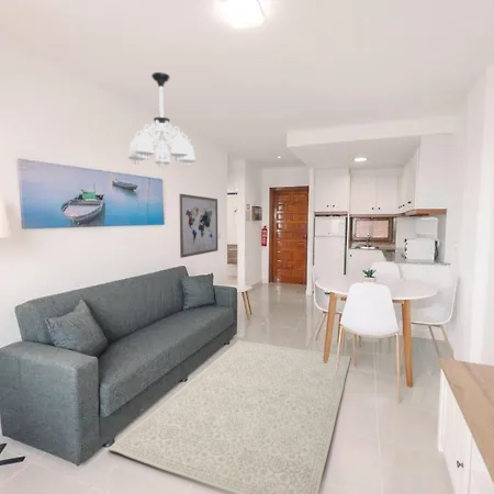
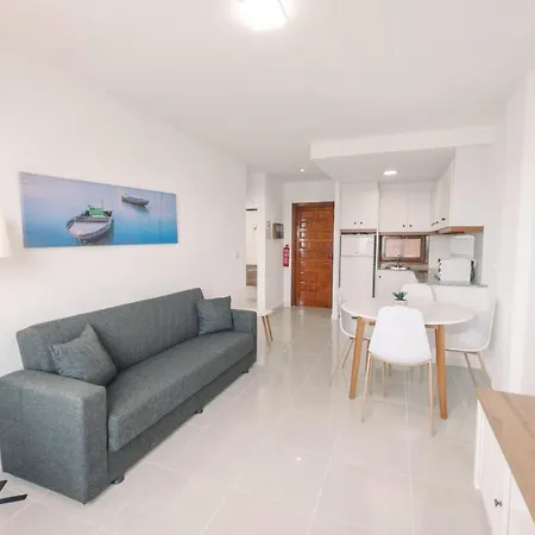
- wall art (200, 225)
- rug (259, 391)
- chandelier (161, 123)
